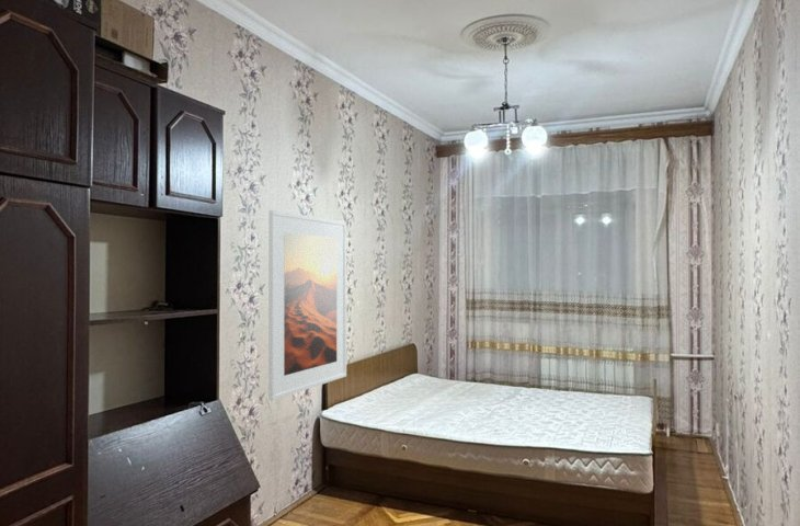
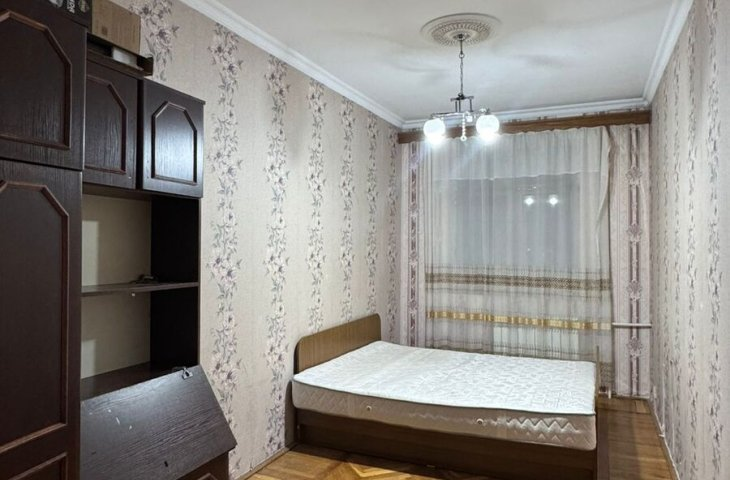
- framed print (311, 301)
